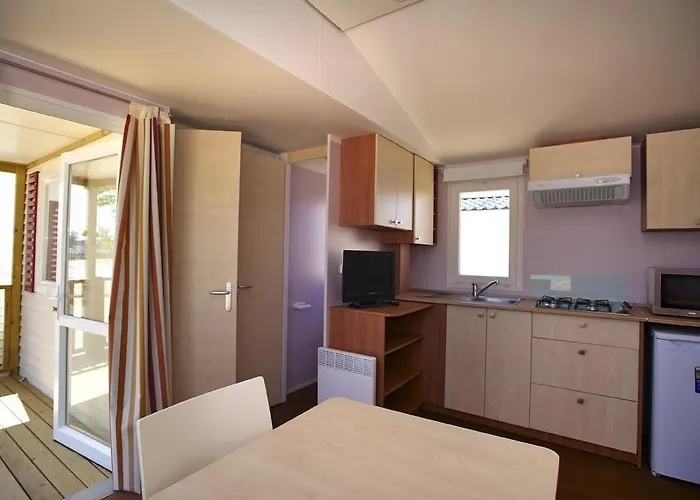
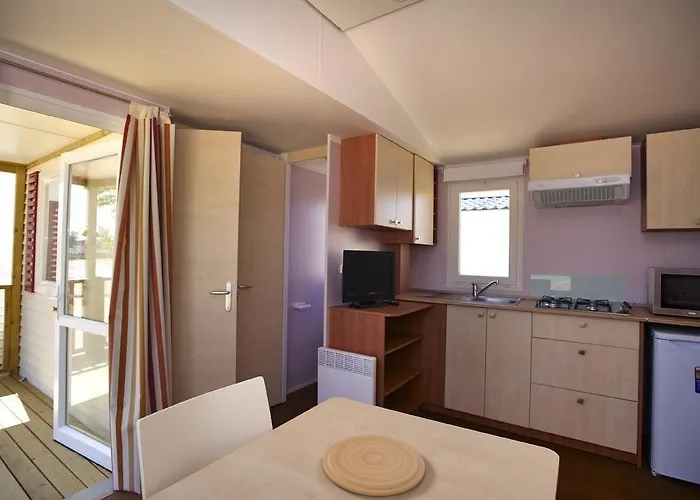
+ plate (373, 460)
